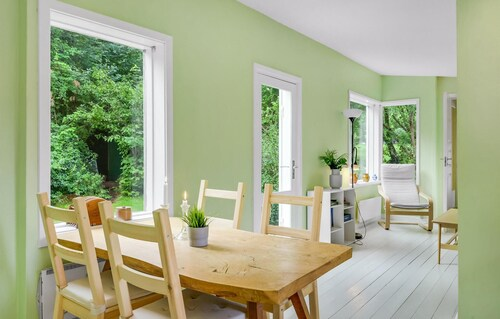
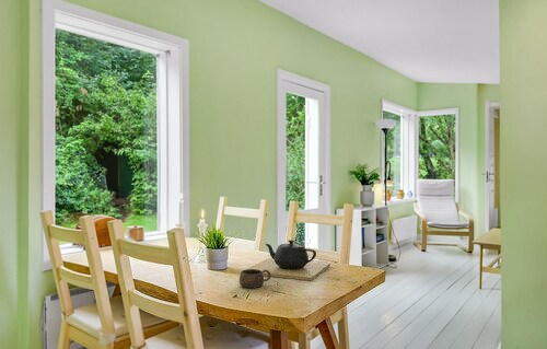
+ cup (255, 278)
+ teapot (288, 254)
